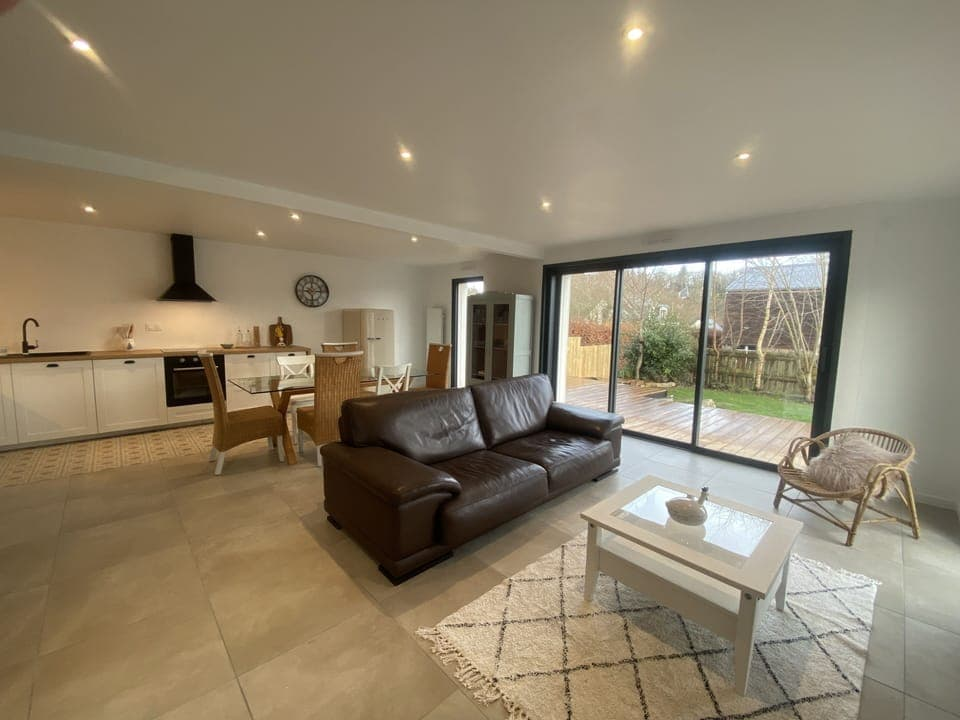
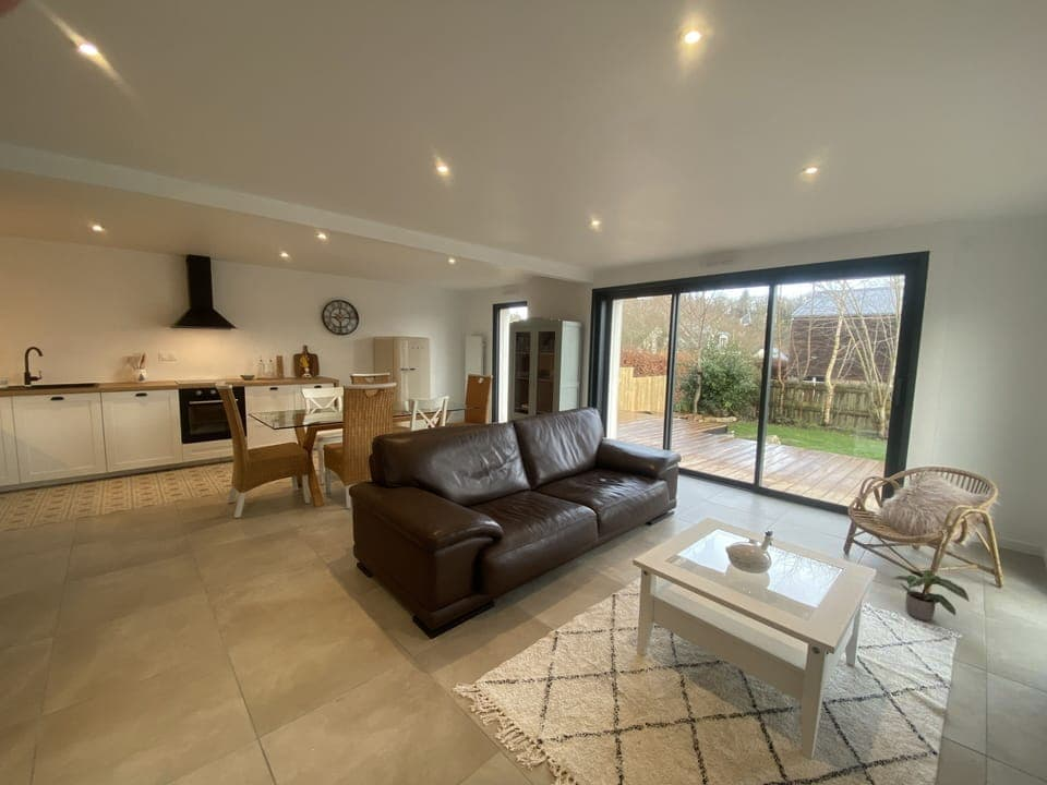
+ potted plant (927, 595)
